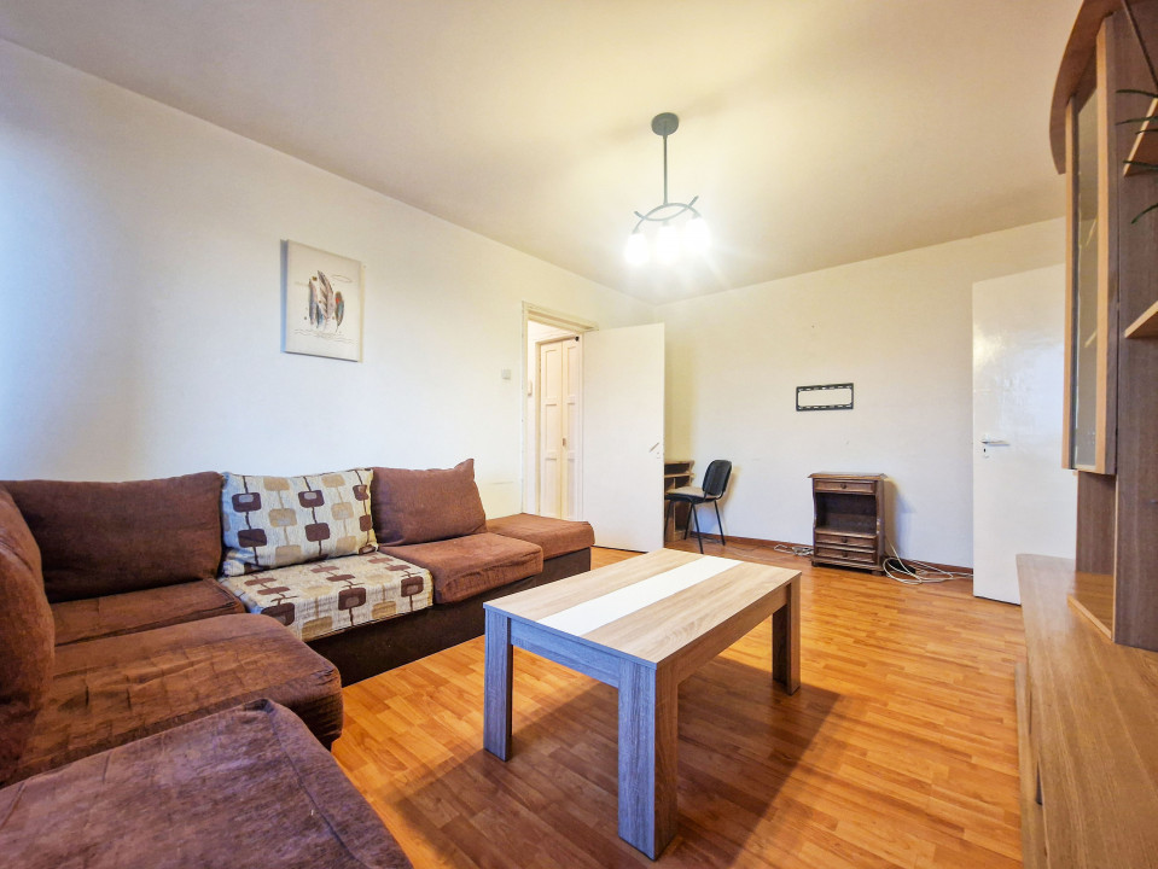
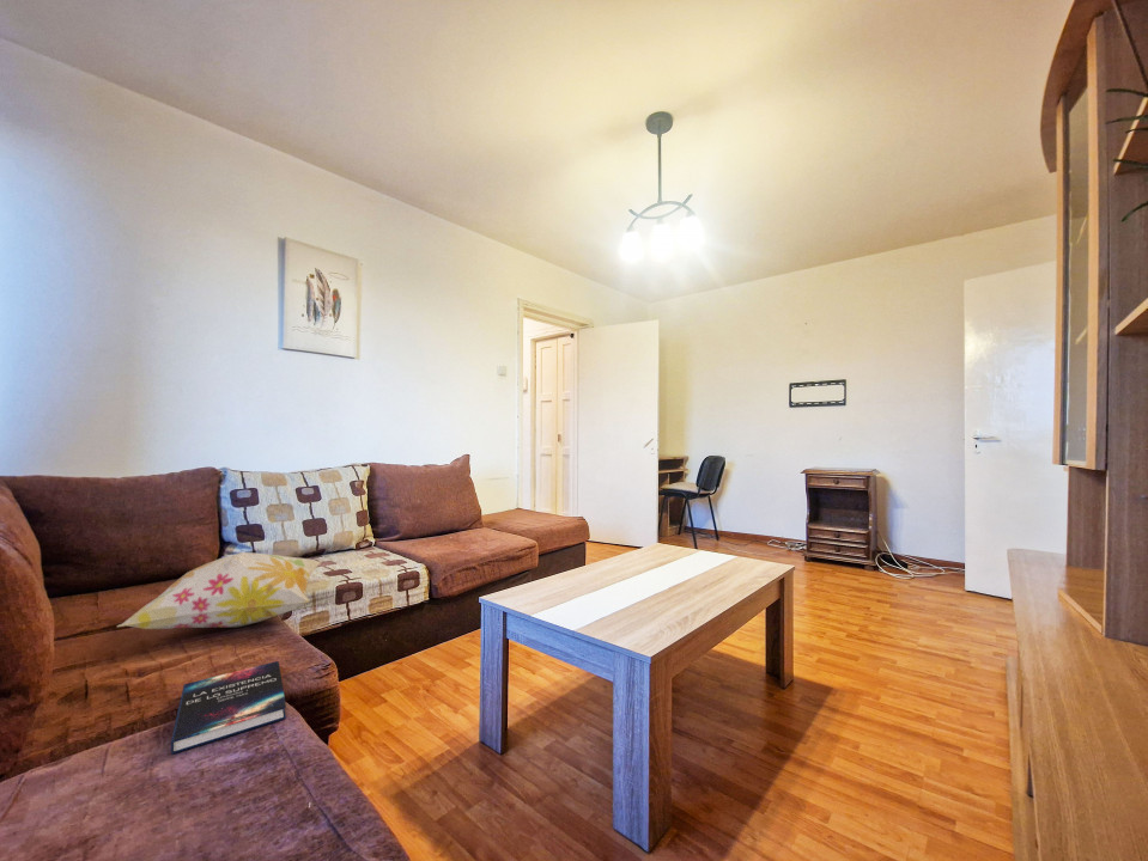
+ decorative pillow (239, 587)
+ hardback book (232, 700)
